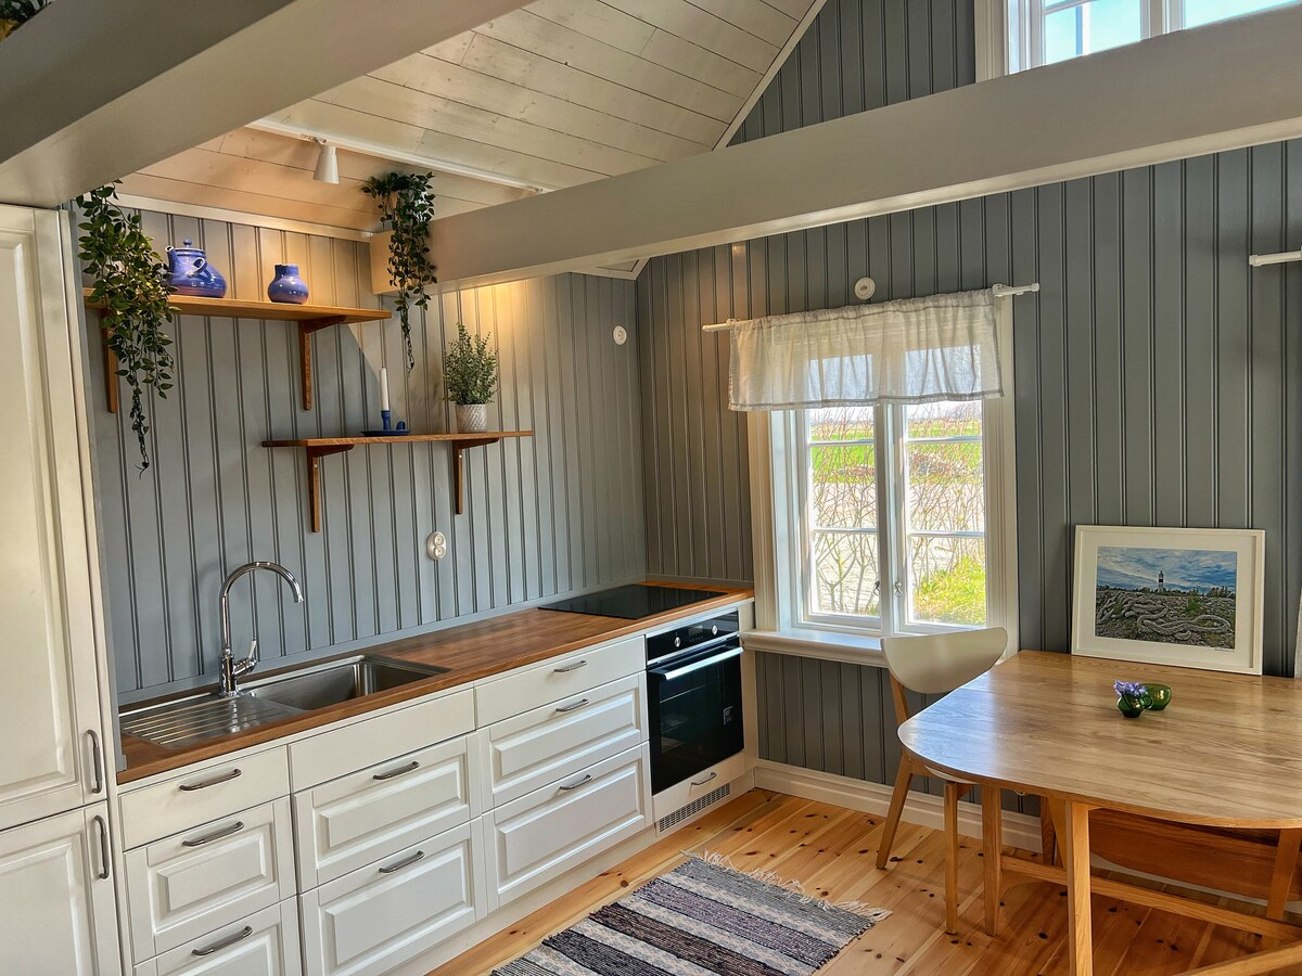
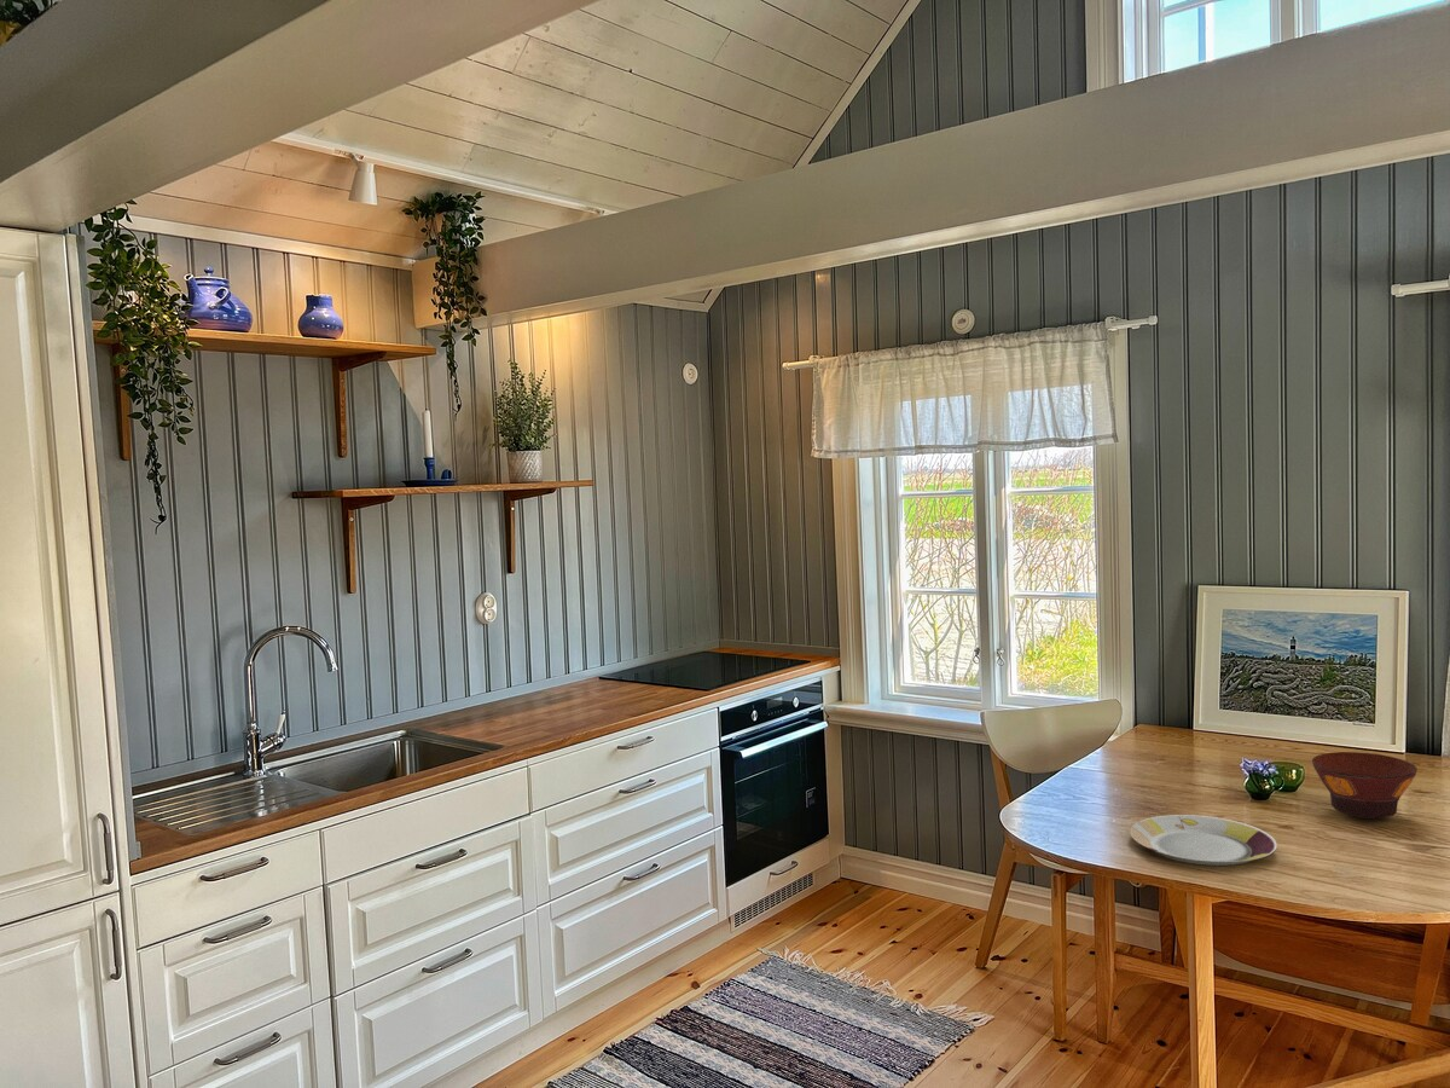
+ plate (1201, 841)
+ bowl (1363, 788)
